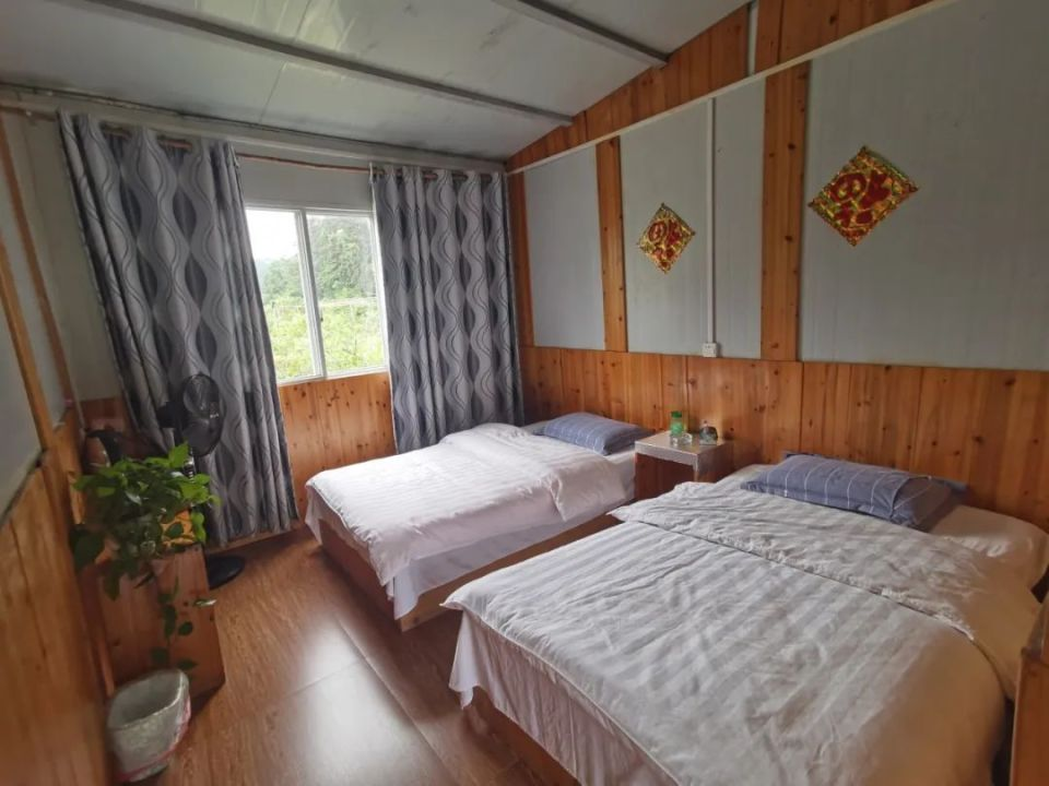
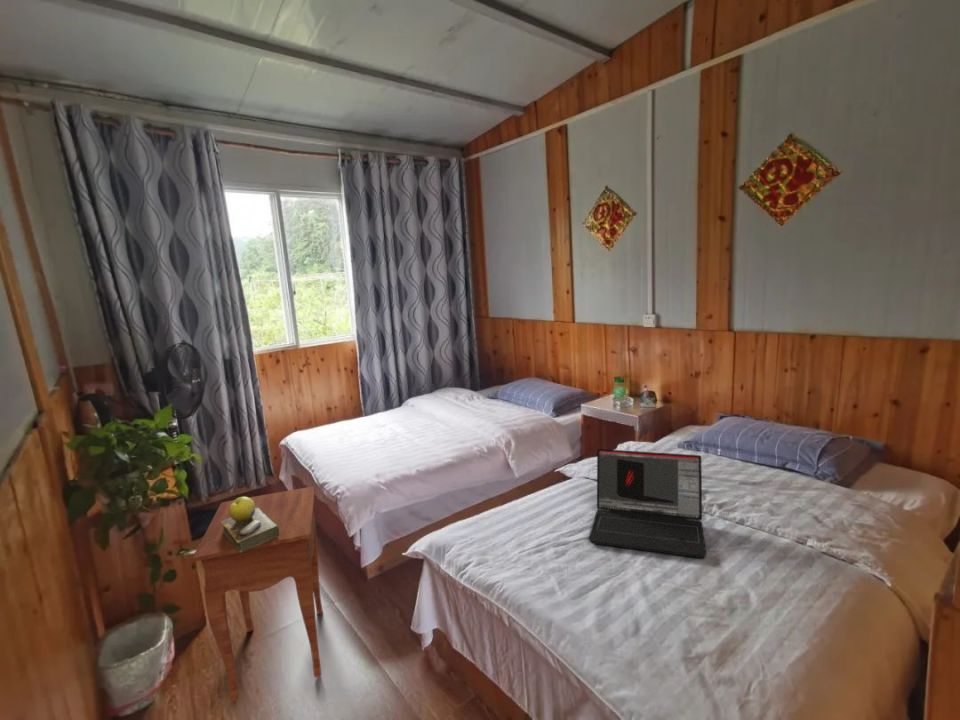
+ book (247, 516)
+ laptop (646, 498)
+ side table (272, 585)
